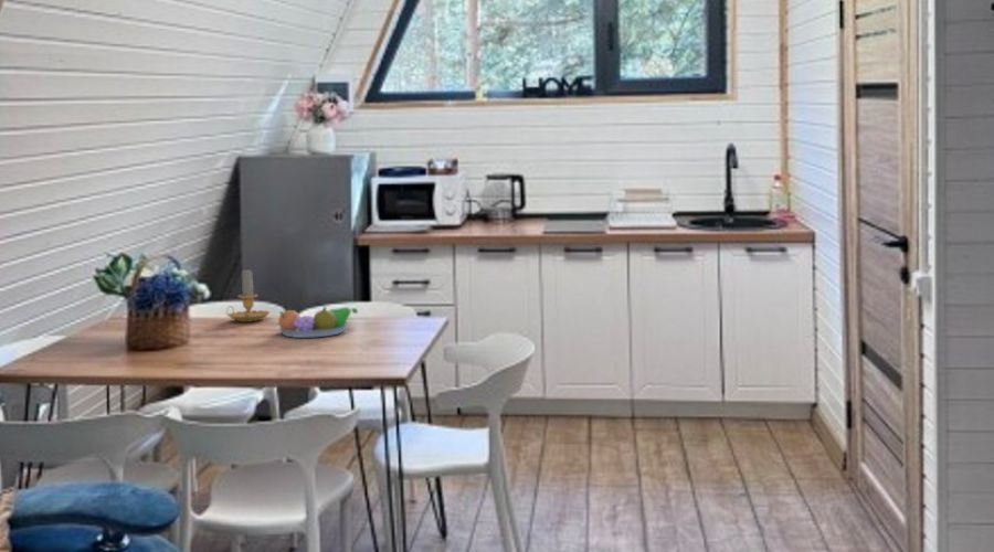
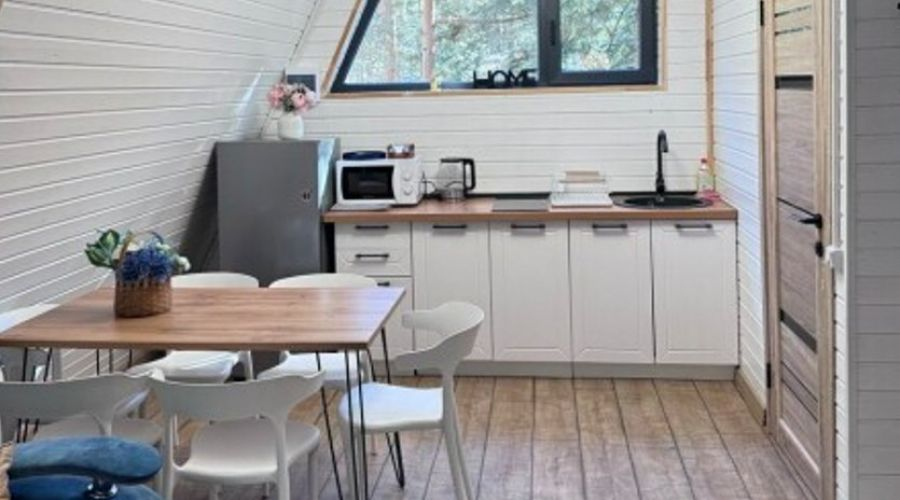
- candle (244, 294)
- fruit bowl (315, 318)
